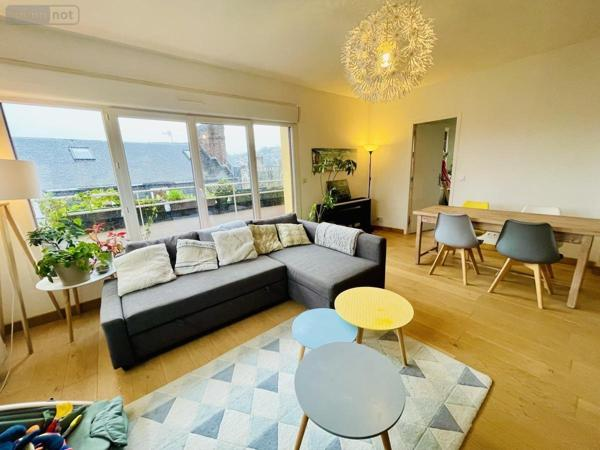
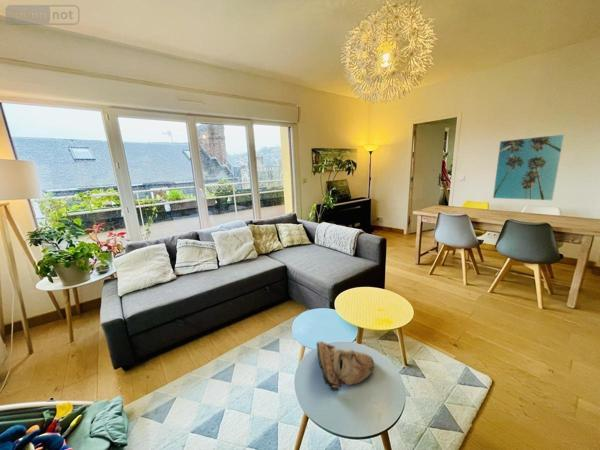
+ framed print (525, 169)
+ animal skull (345, 356)
